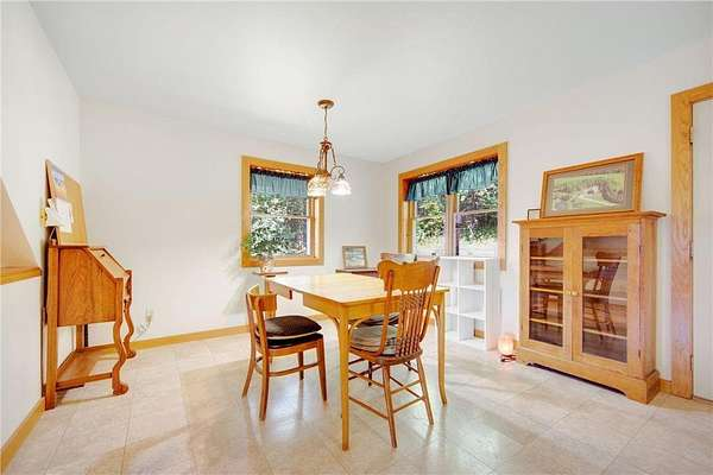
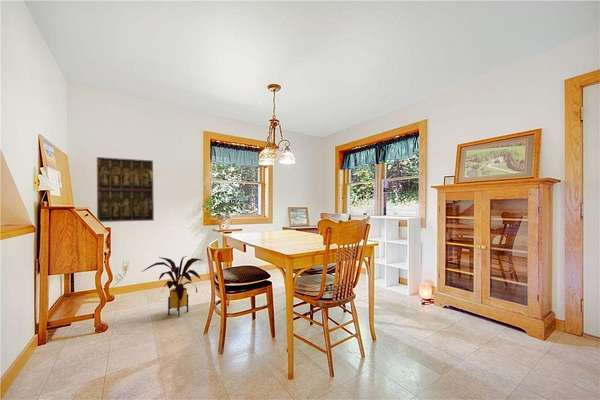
+ relief panel (126, 190)
+ house plant (175, 285)
